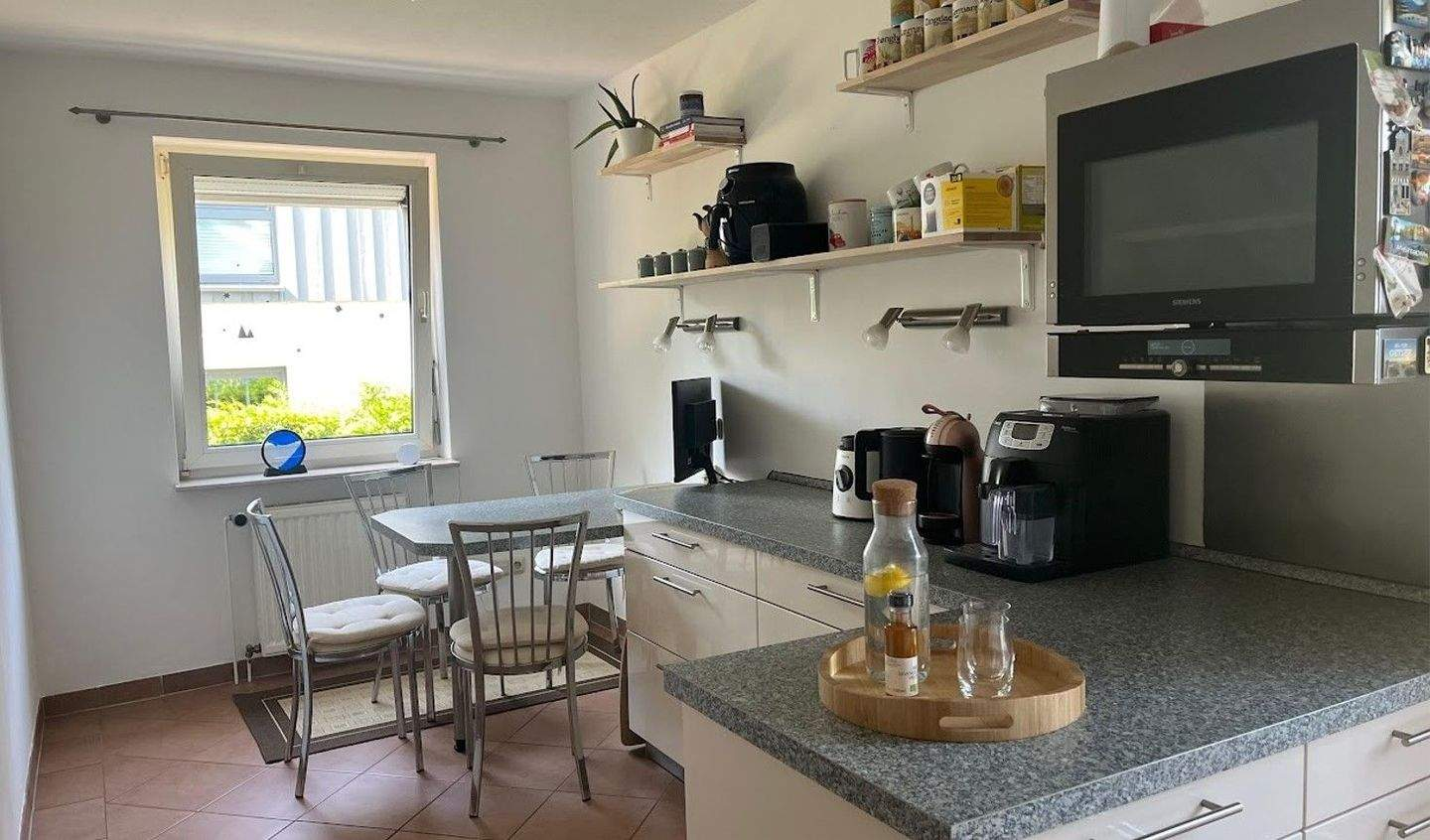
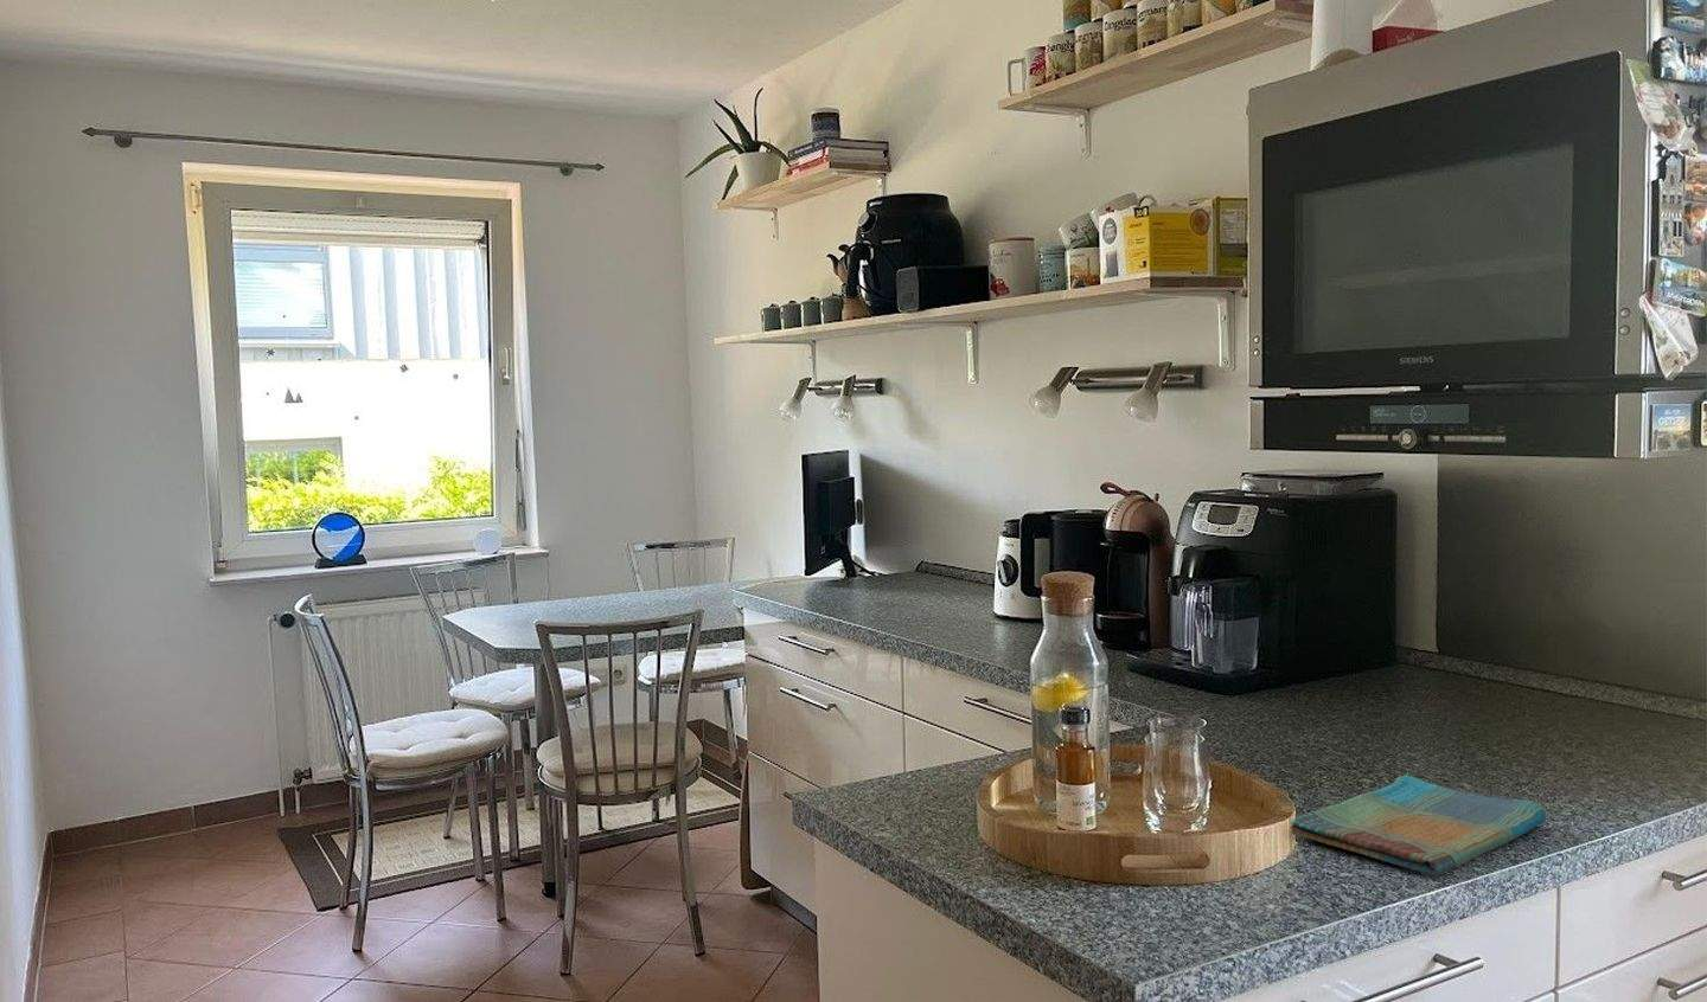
+ dish towel (1419, 819)
